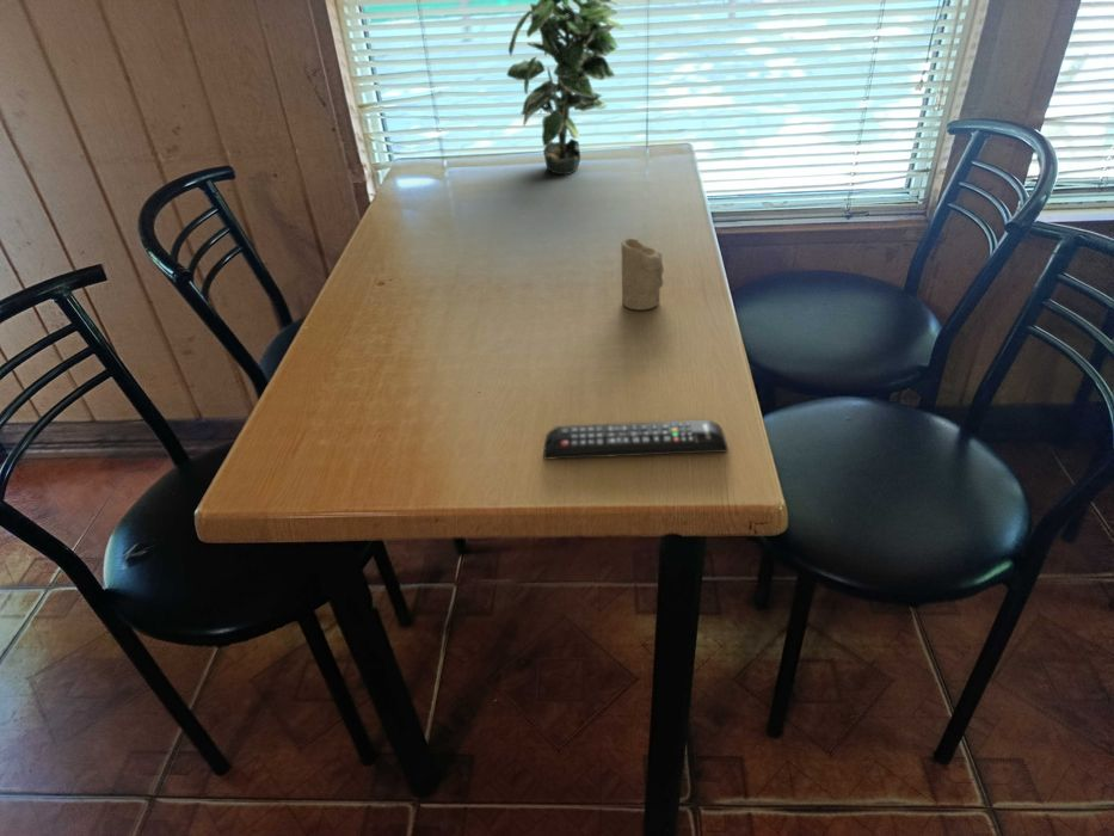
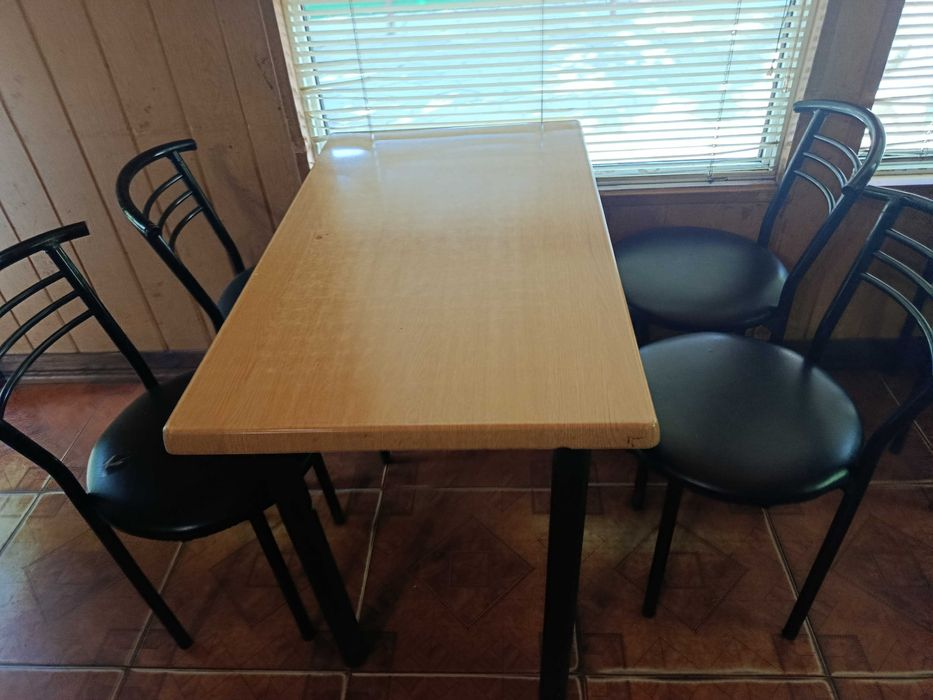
- candle (642, 272)
- remote control (634, 441)
- potted plant (567, 76)
